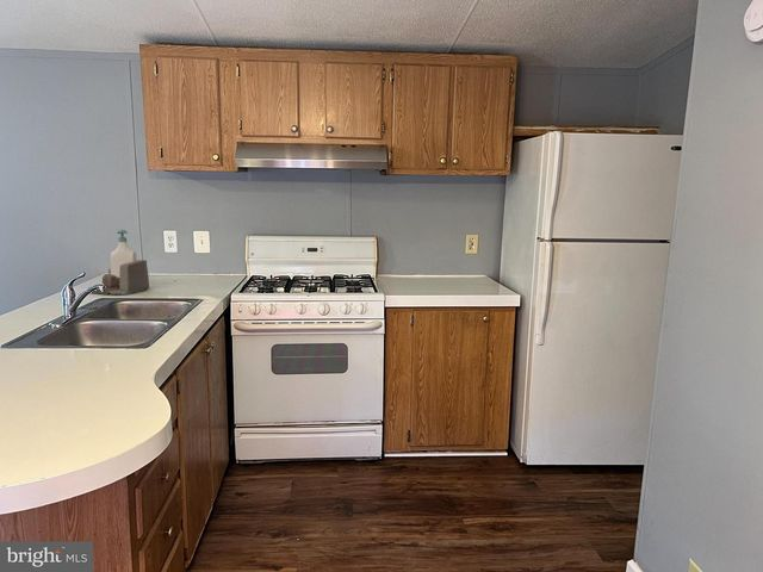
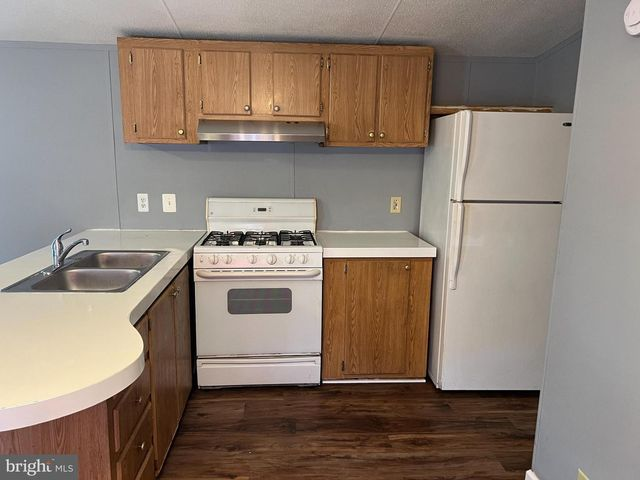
- soap bottle (123, 255)
- chair (116, 276)
